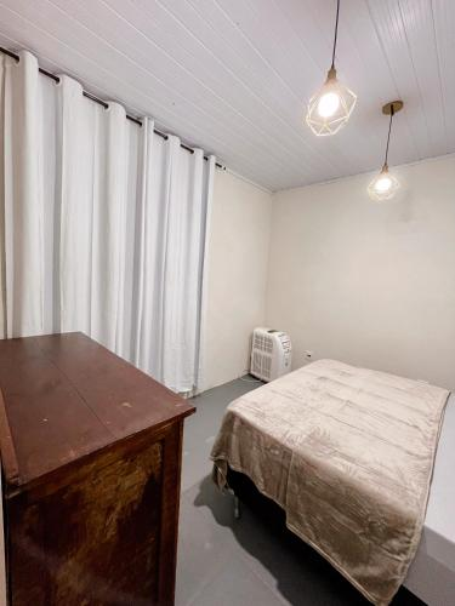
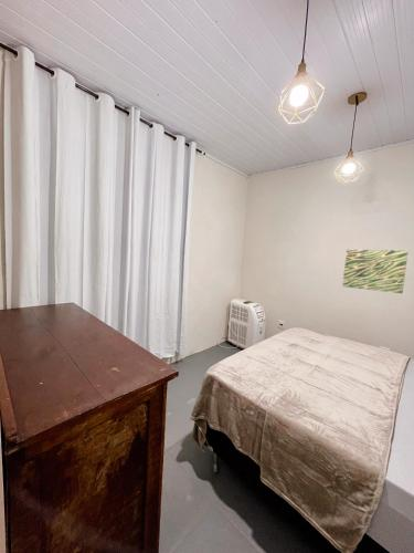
+ wall art (372, 270)
